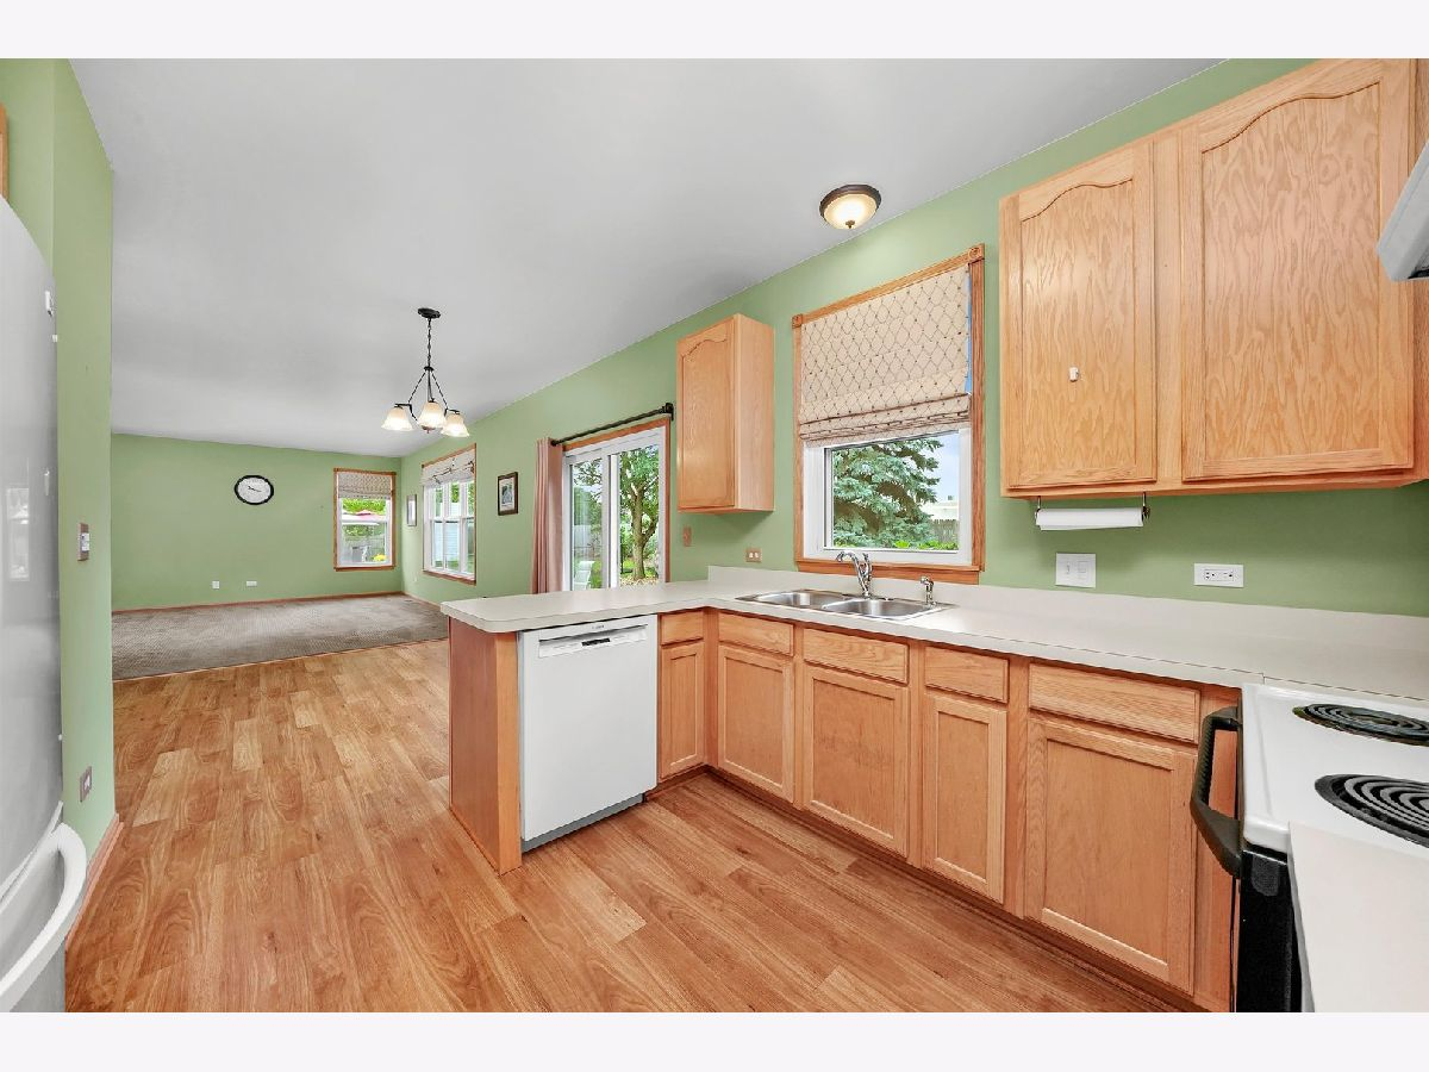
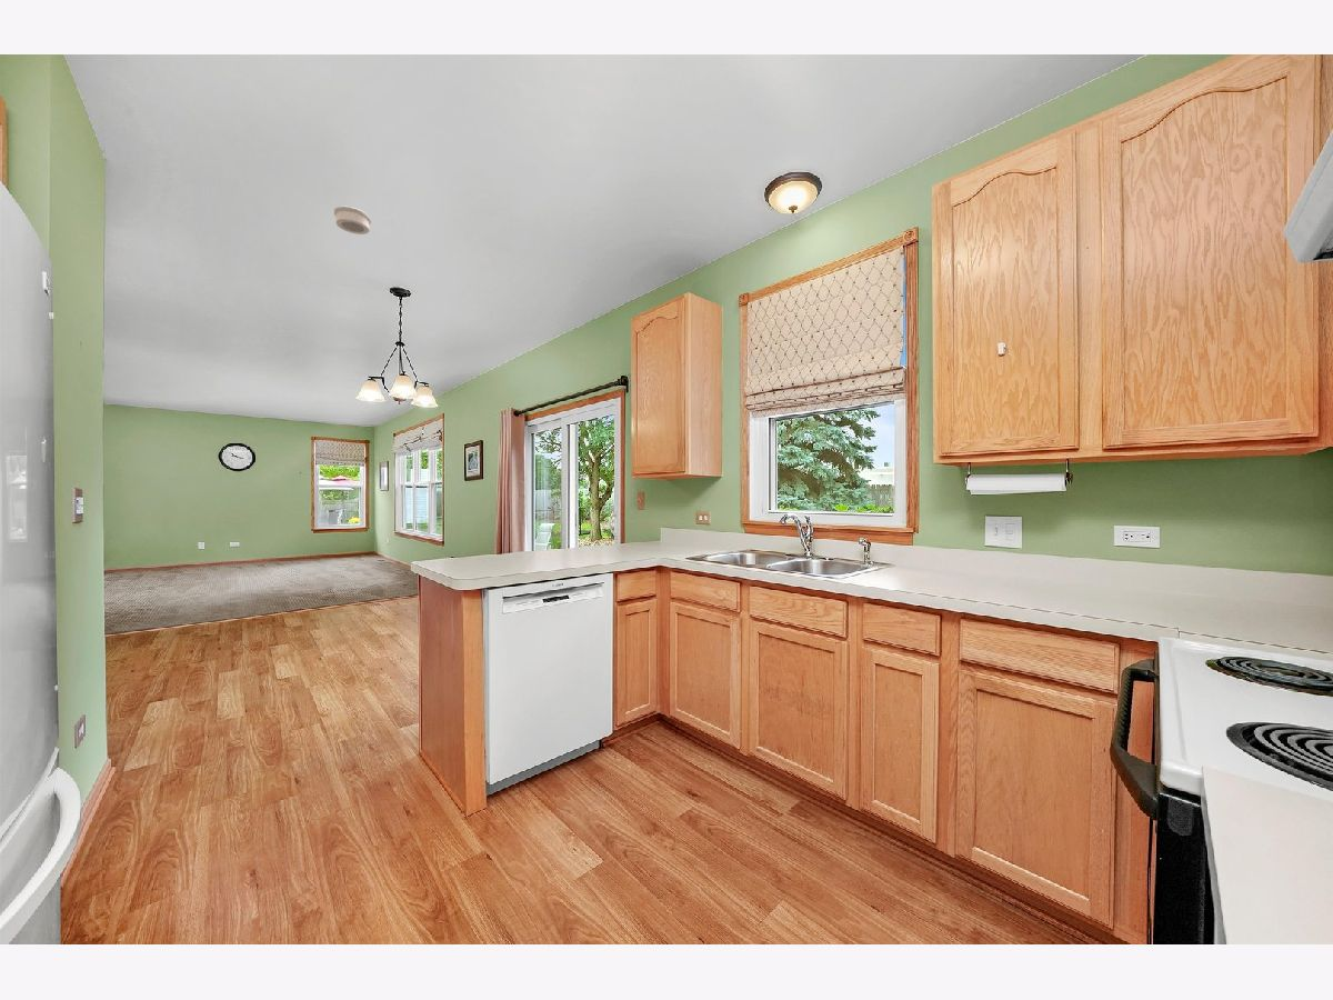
+ smoke detector (352, 218)
